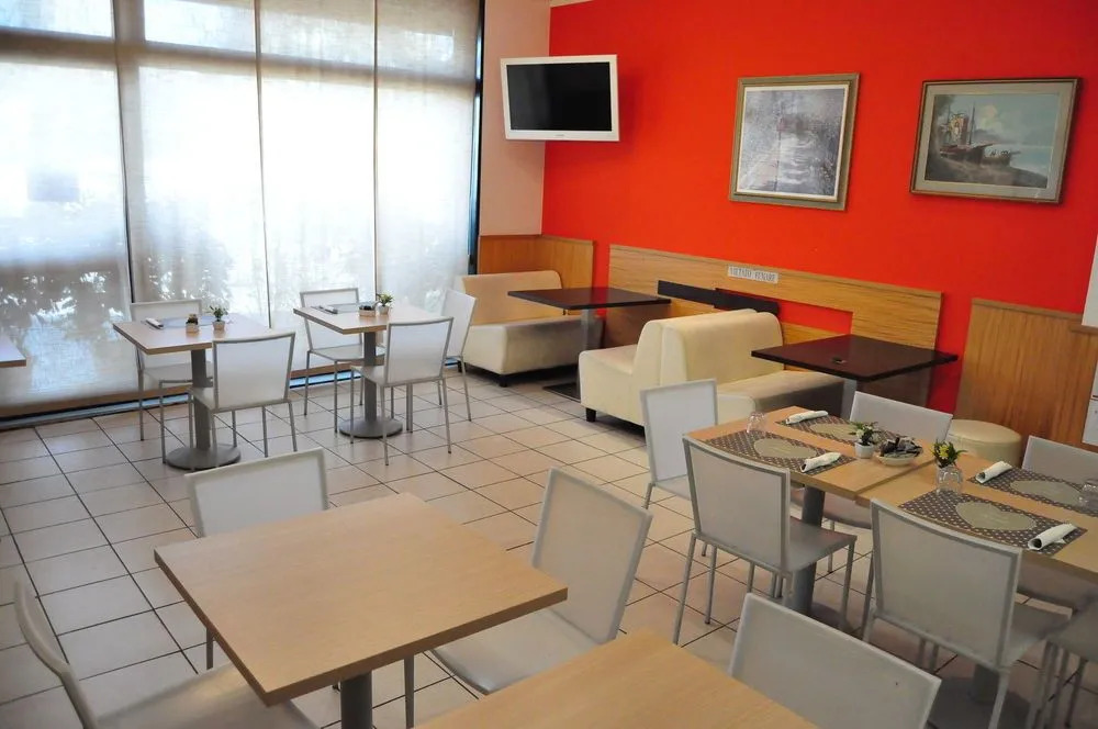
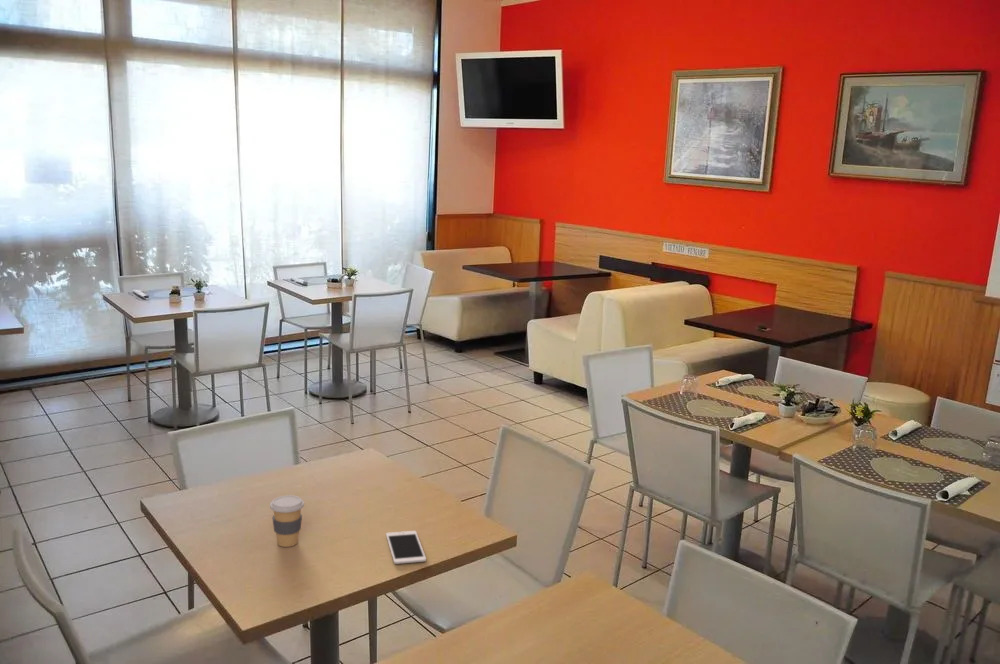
+ coffee cup (287, 521)
+ cell phone (405, 546)
